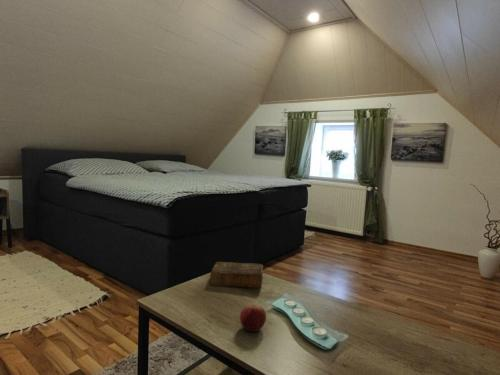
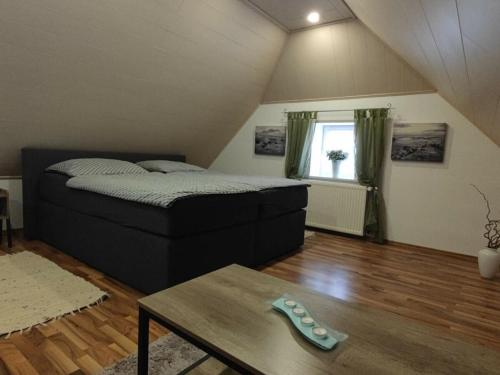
- apple (253, 316)
- book (237, 274)
